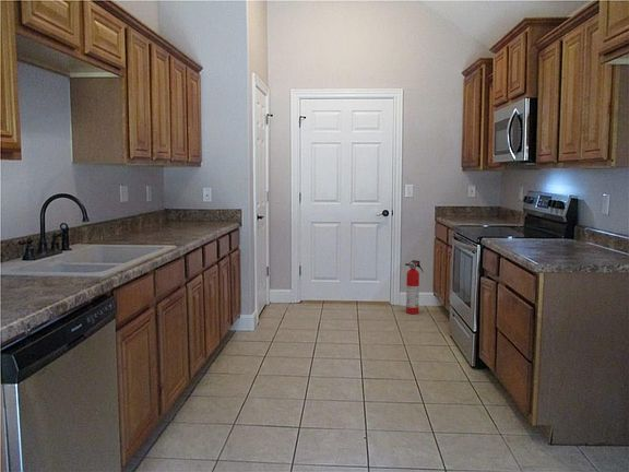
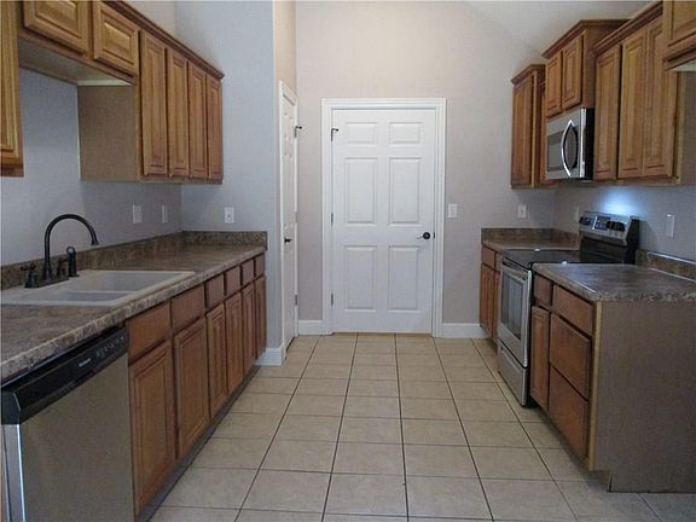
- fire extinguisher (413, 286)
